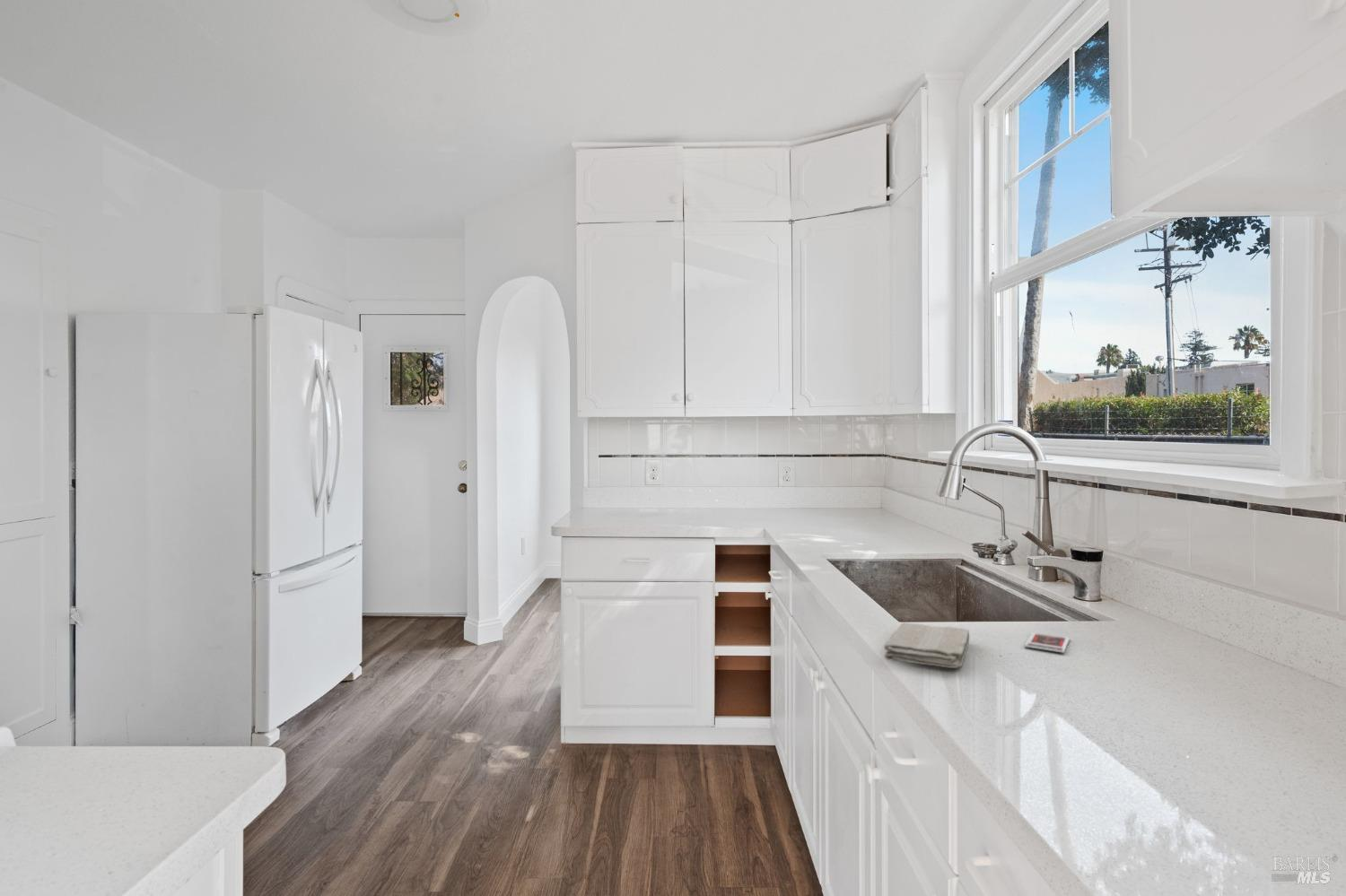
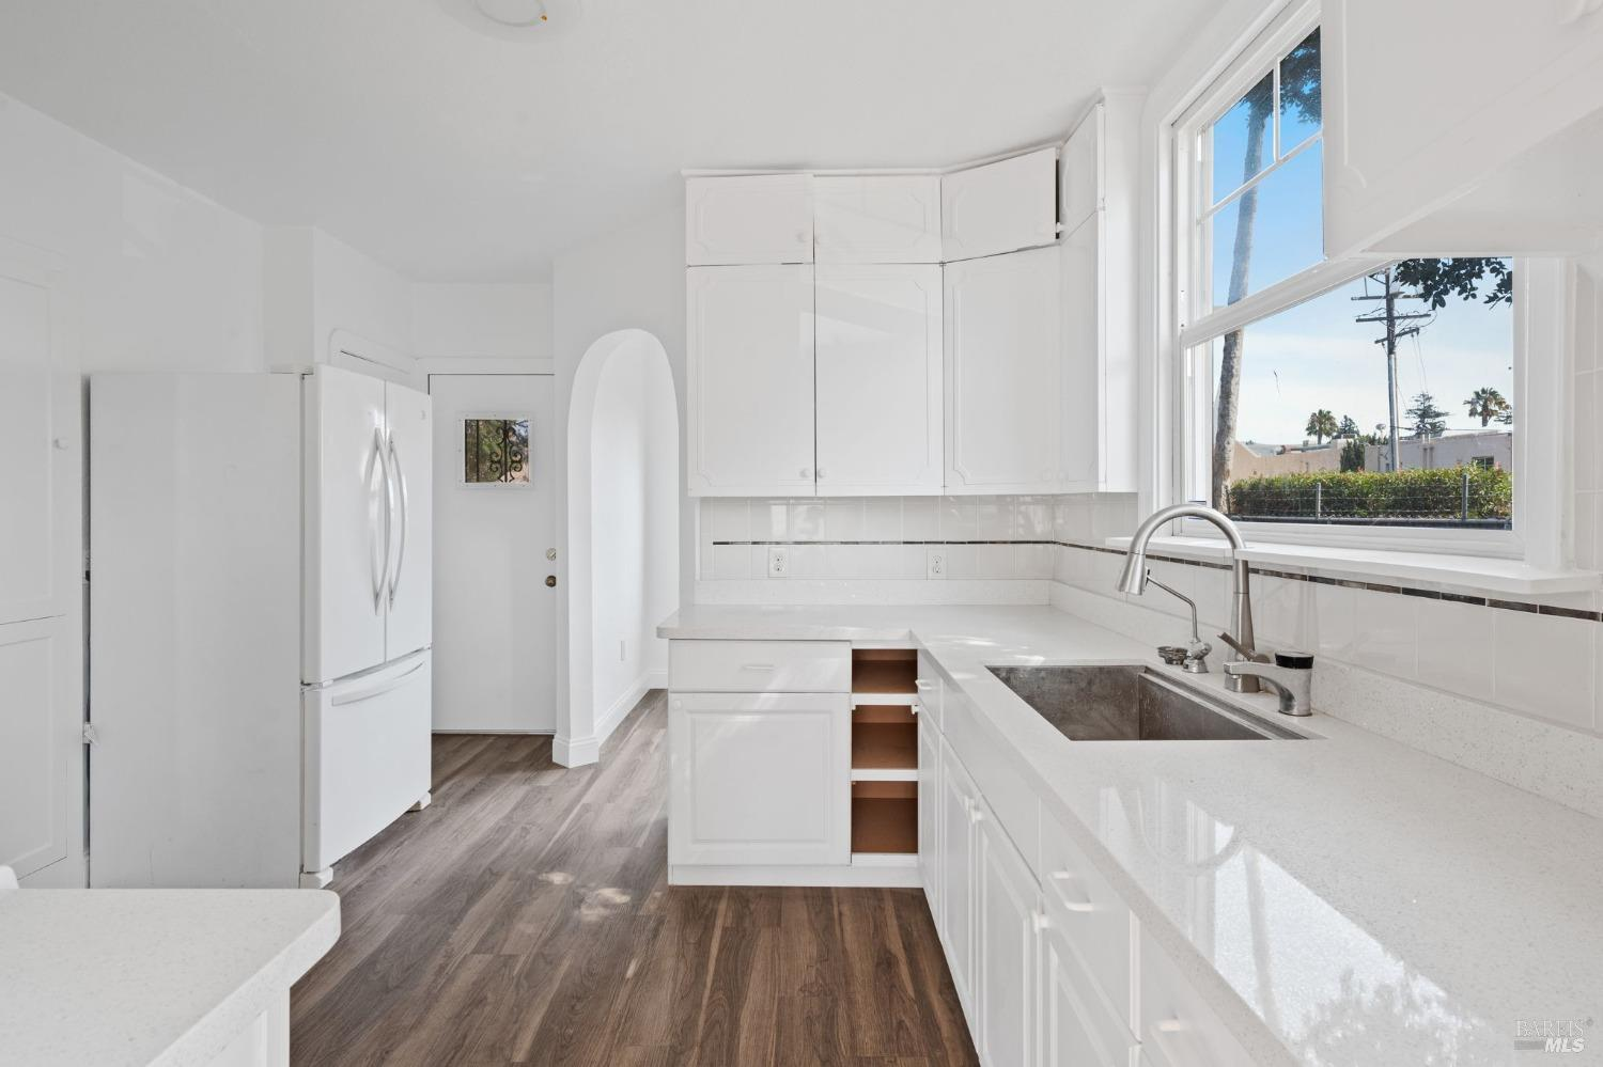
- graded trading card (1047, 641)
- washcloth (928, 641)
